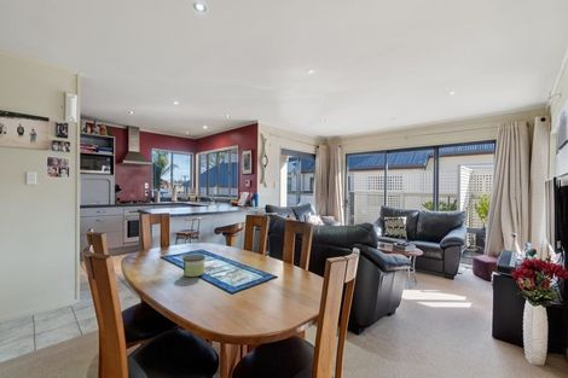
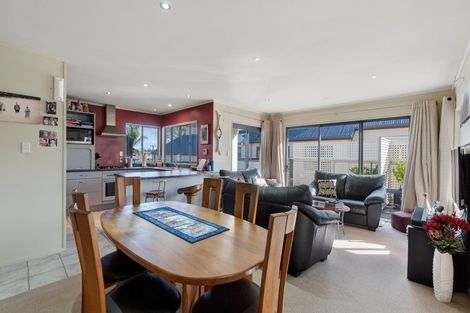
- candle (193, 264)
